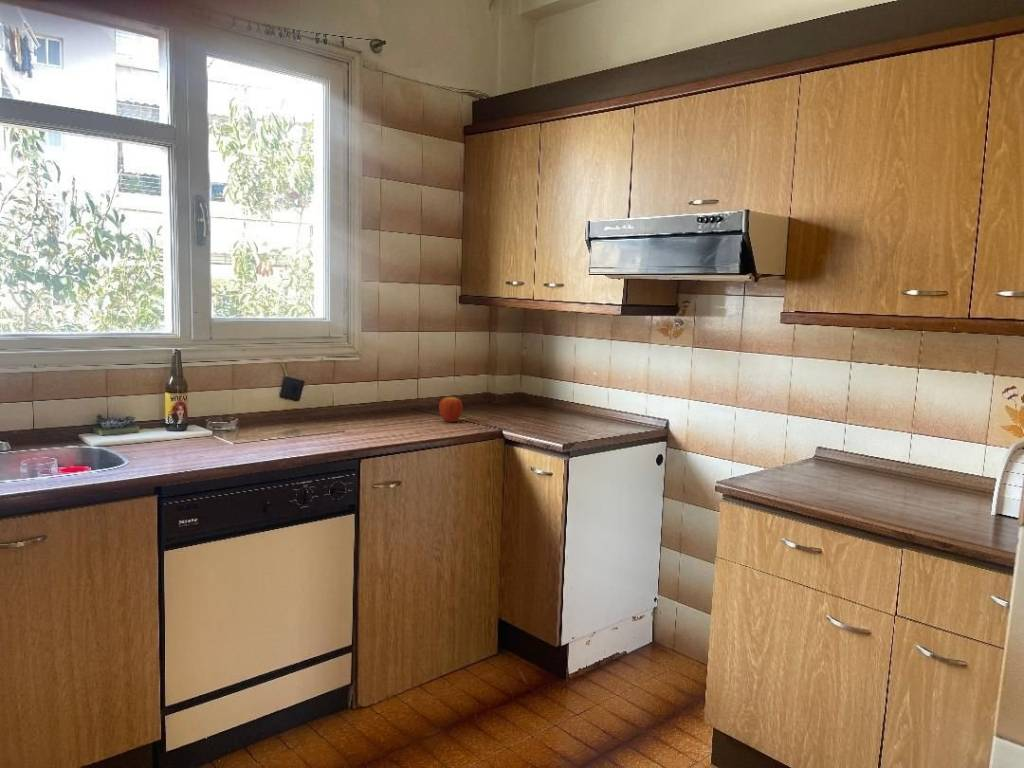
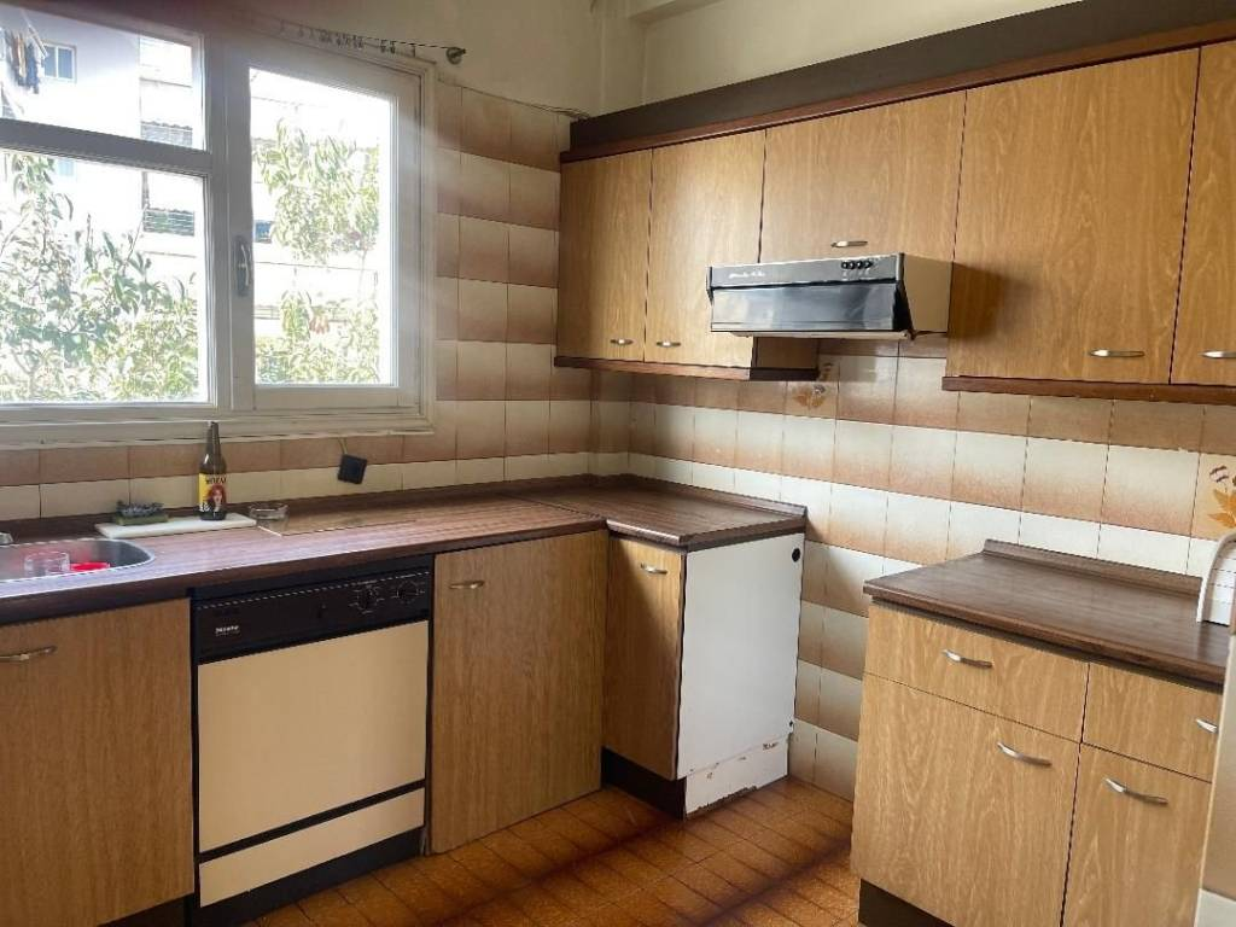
- fruit (450, 408)
